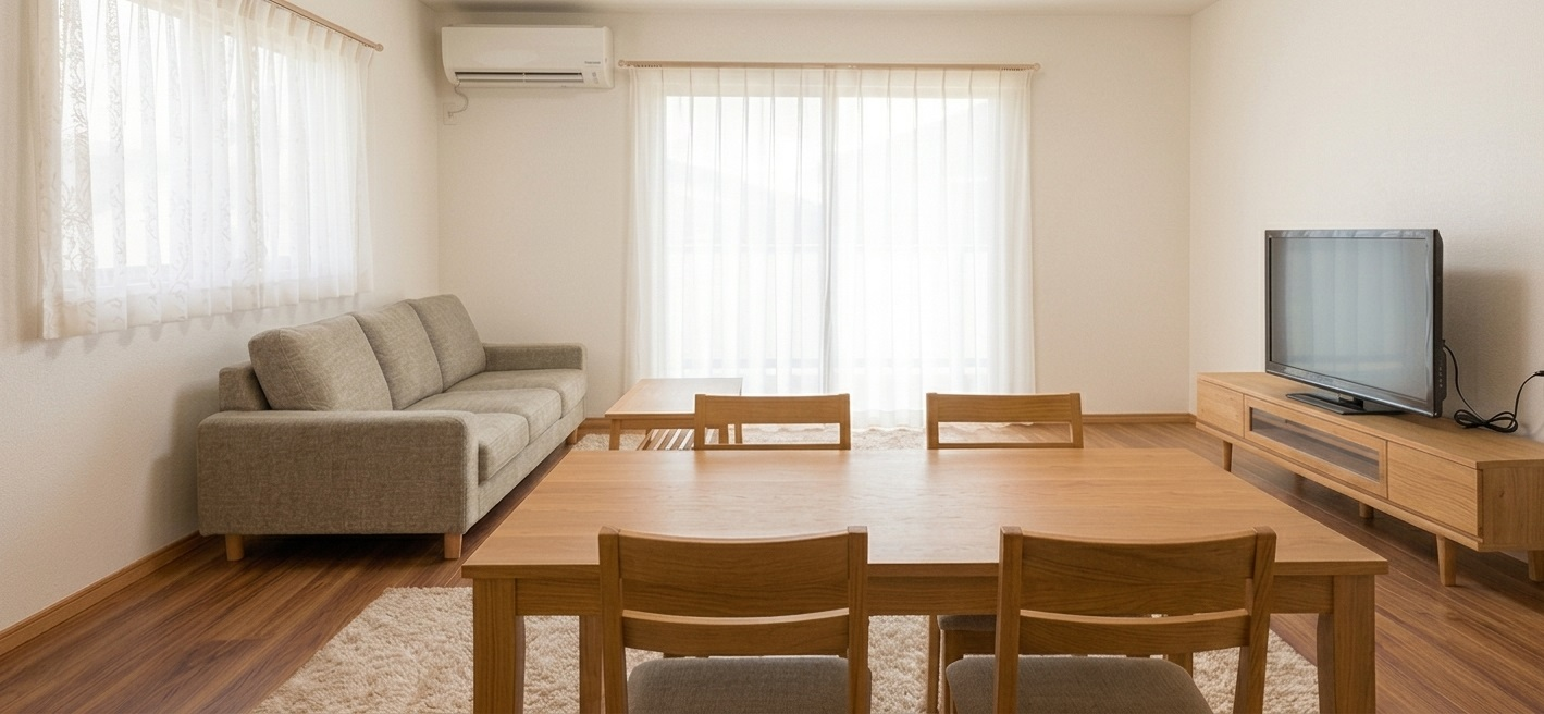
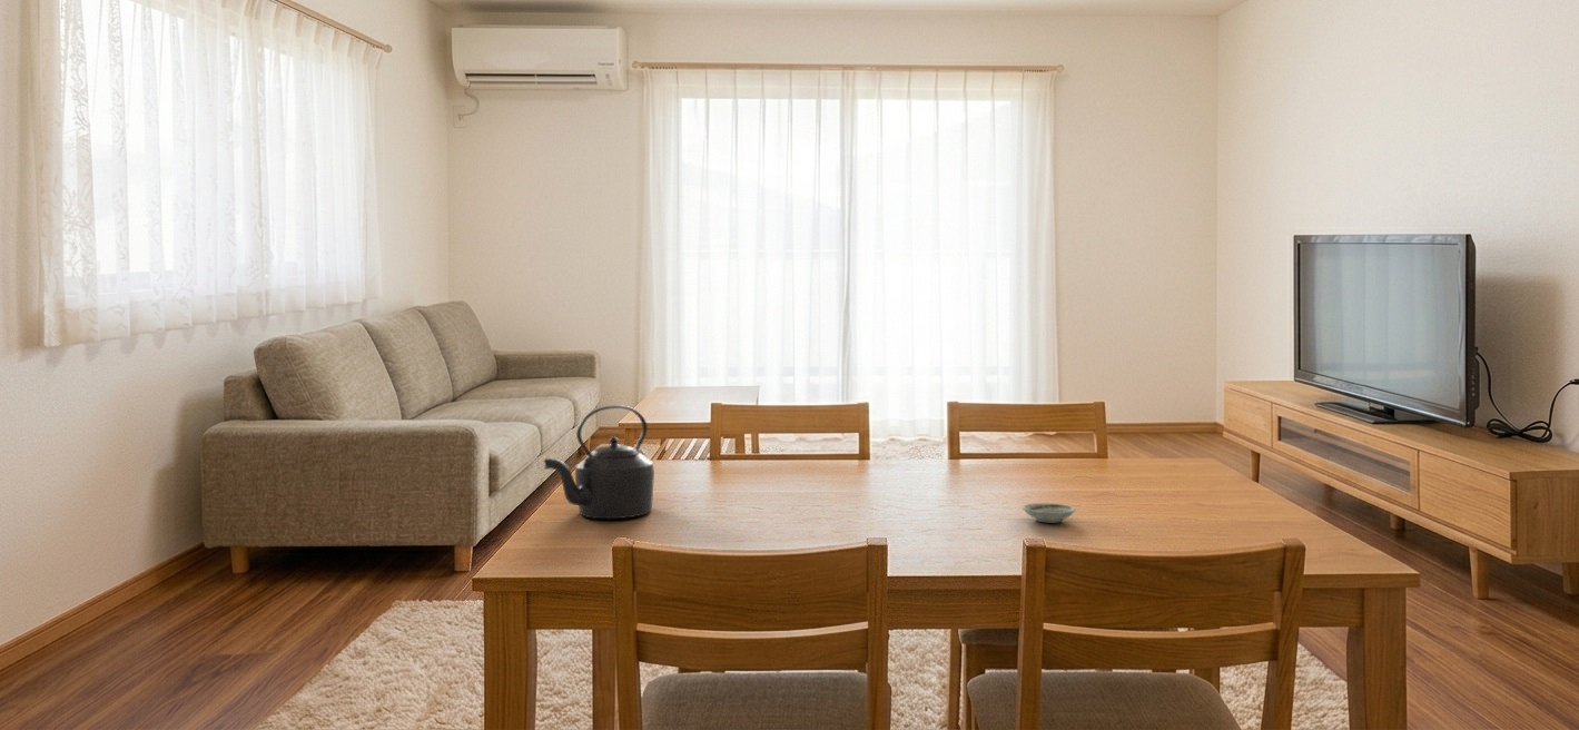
+ saucer (1048, 513)
+ kettle (598, 461)
